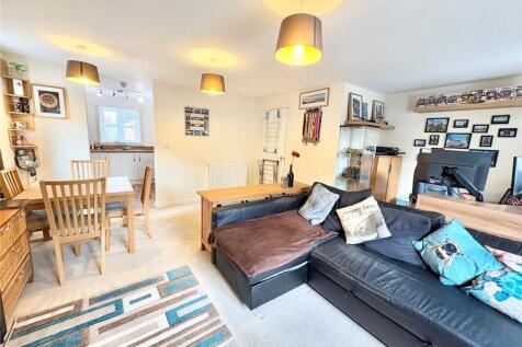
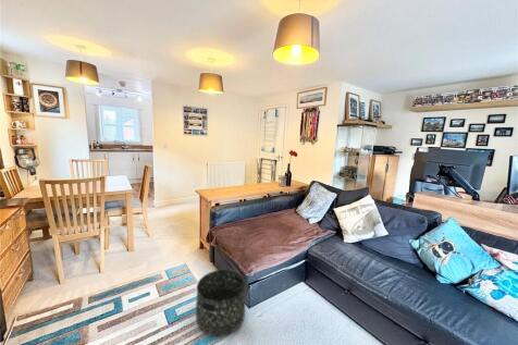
+ basket (221, 301)
